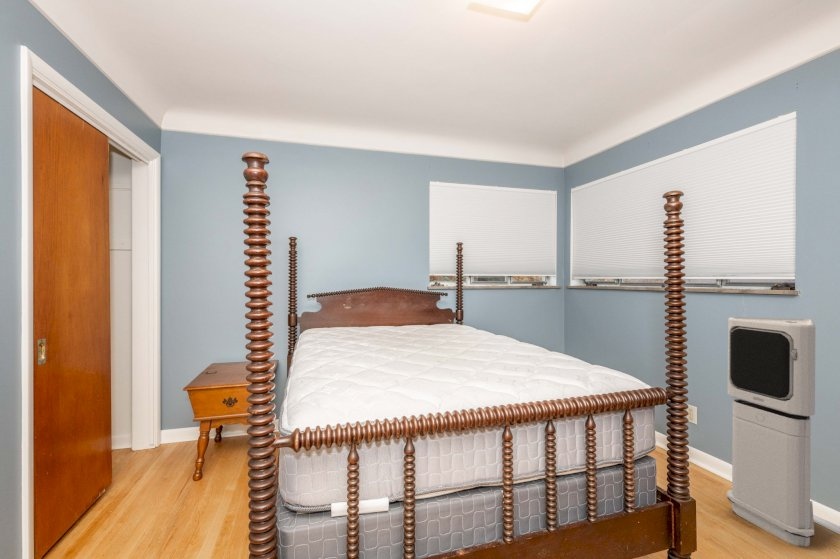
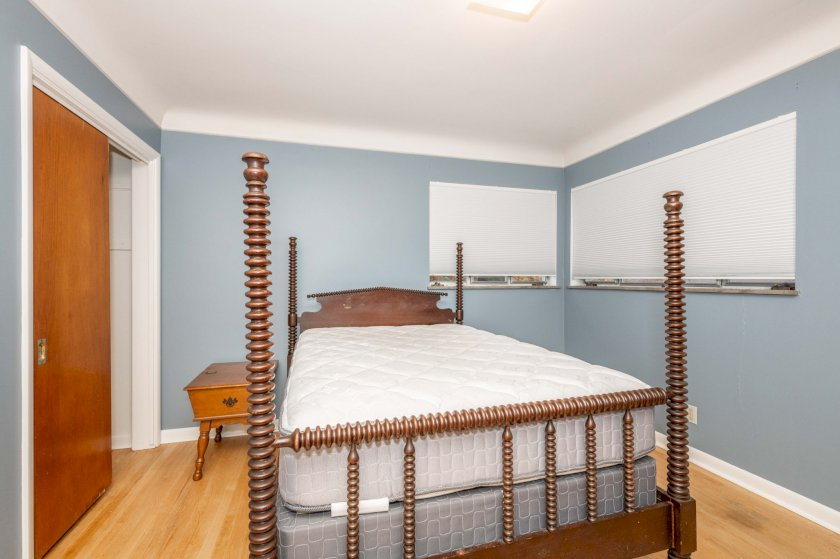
- air purifier (784, 421)
